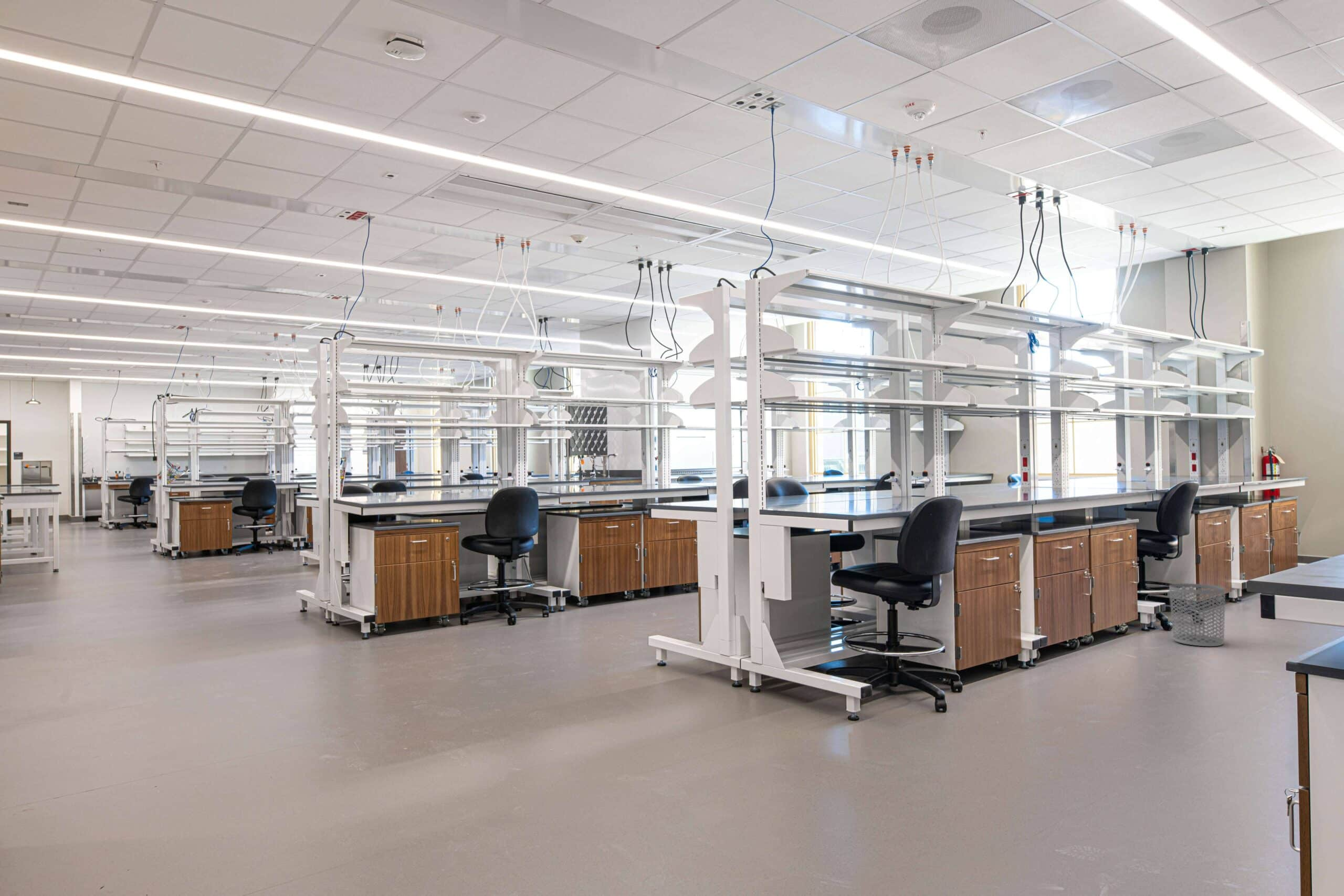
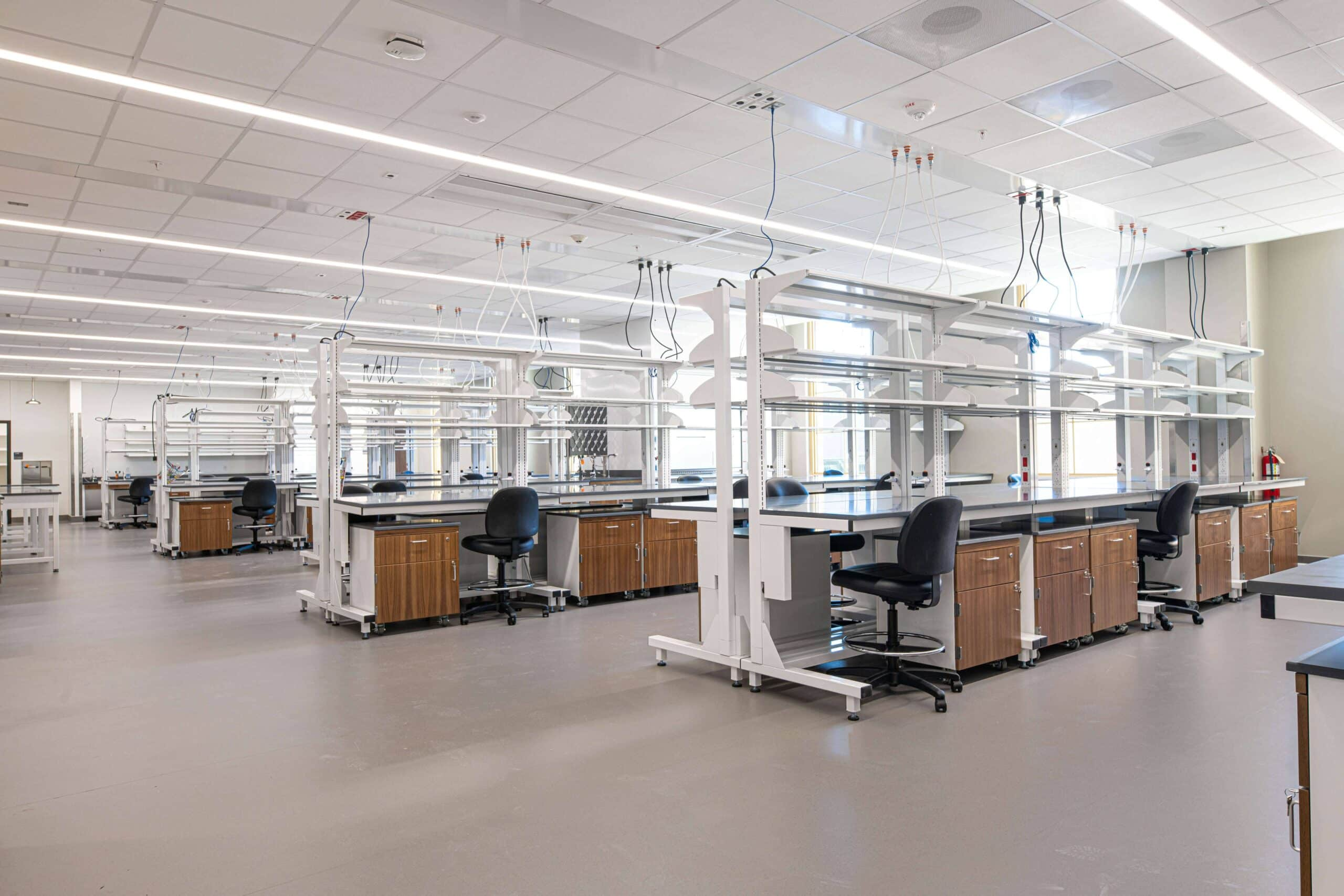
- waste bin (1198, 614)
